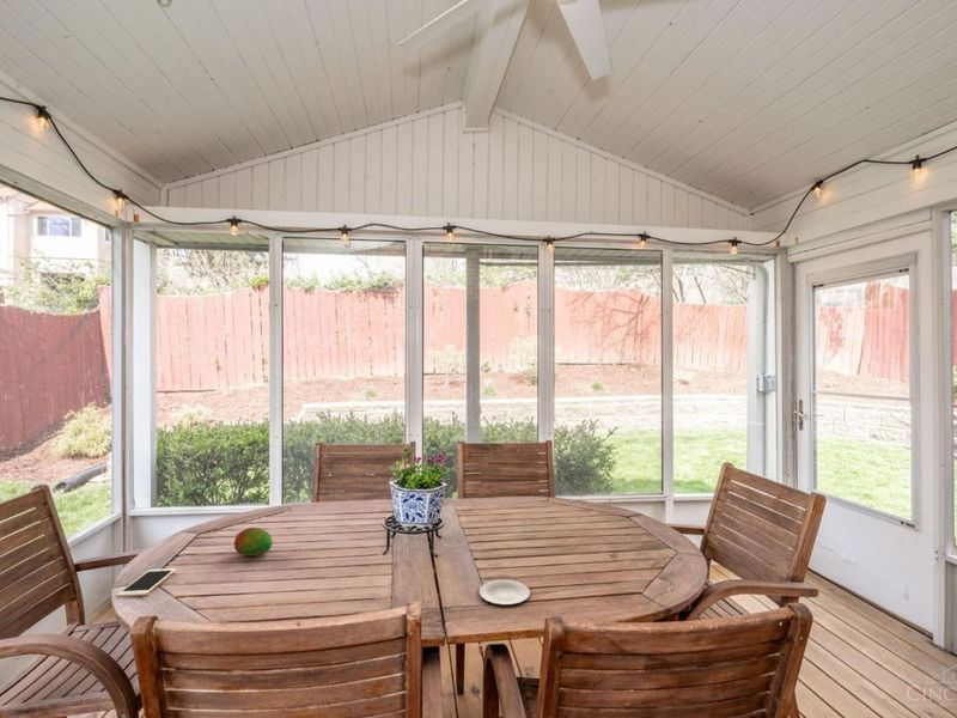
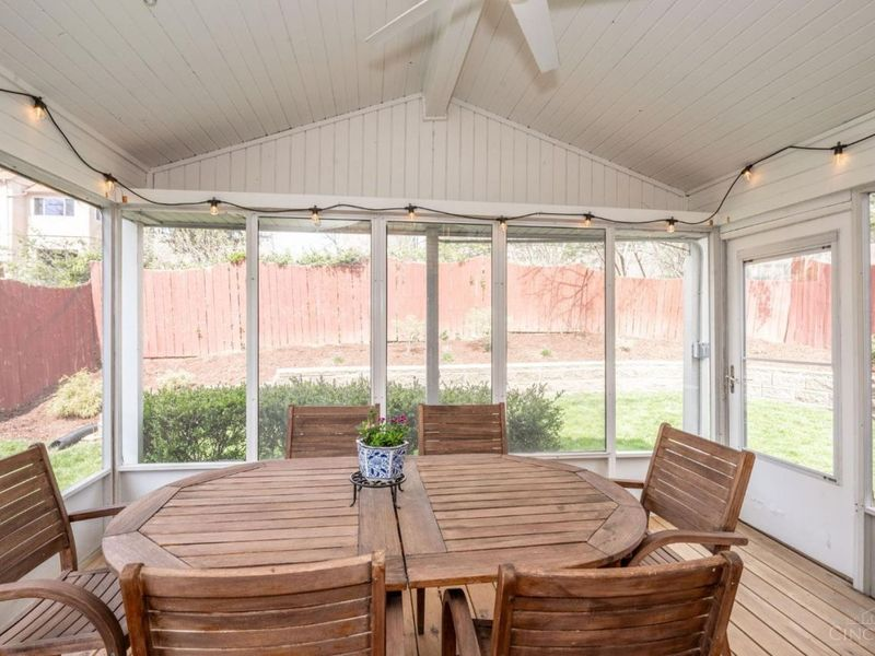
- cell phone (147, 582)
- plate (506, 579)
- fruit (254, 541)
